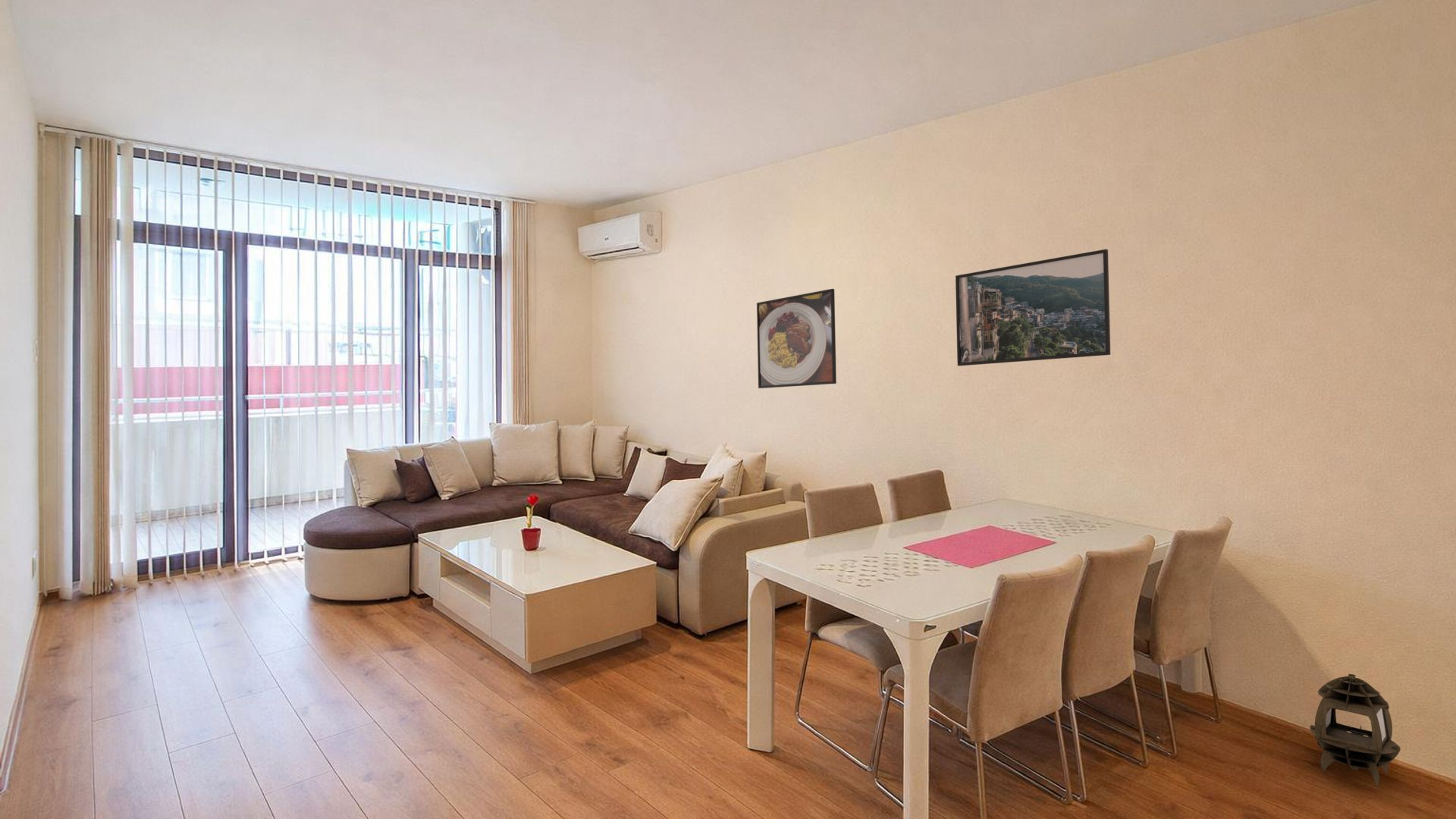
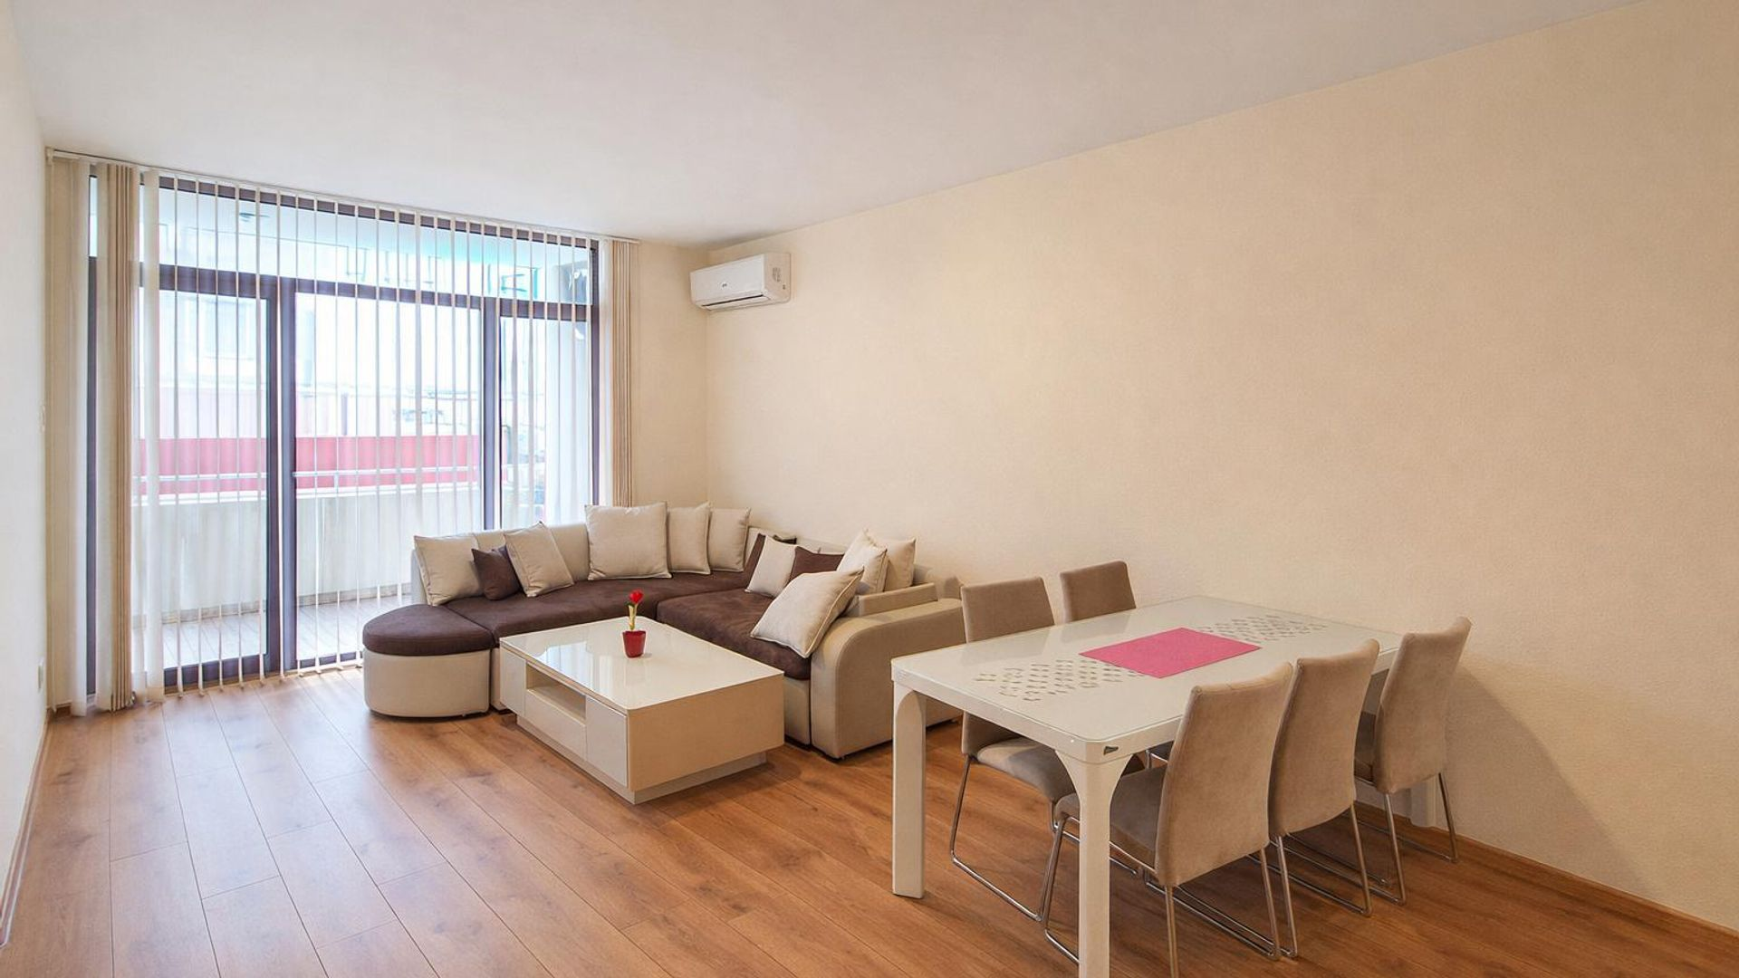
- lantern (1351, 726)
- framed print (794, 340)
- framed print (1027, 312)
